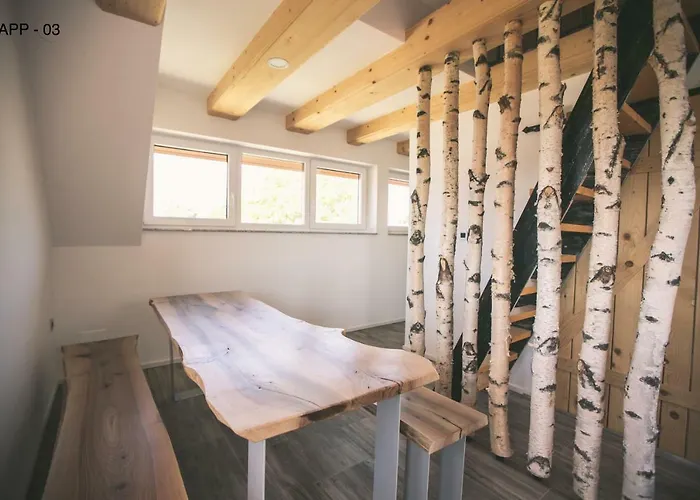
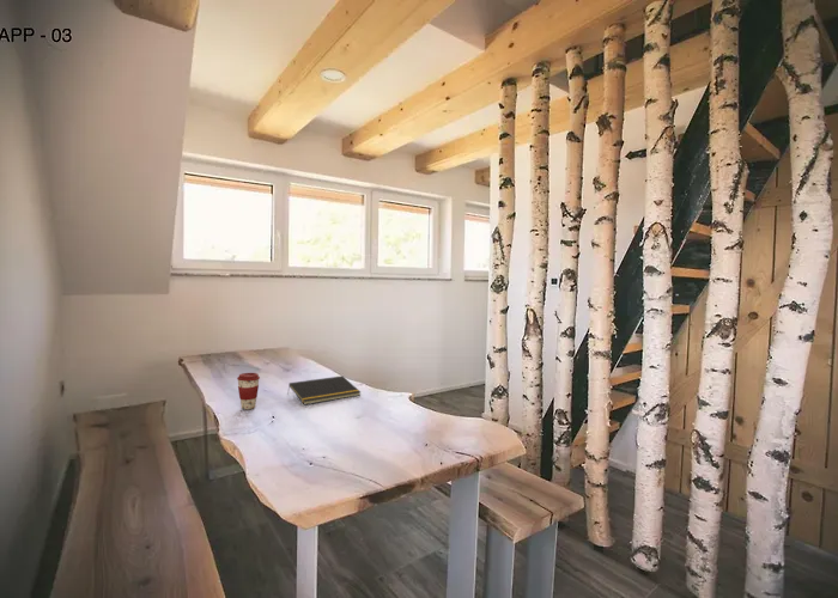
+ coffee cup (248, 390)
+ notepad (324, 389)
